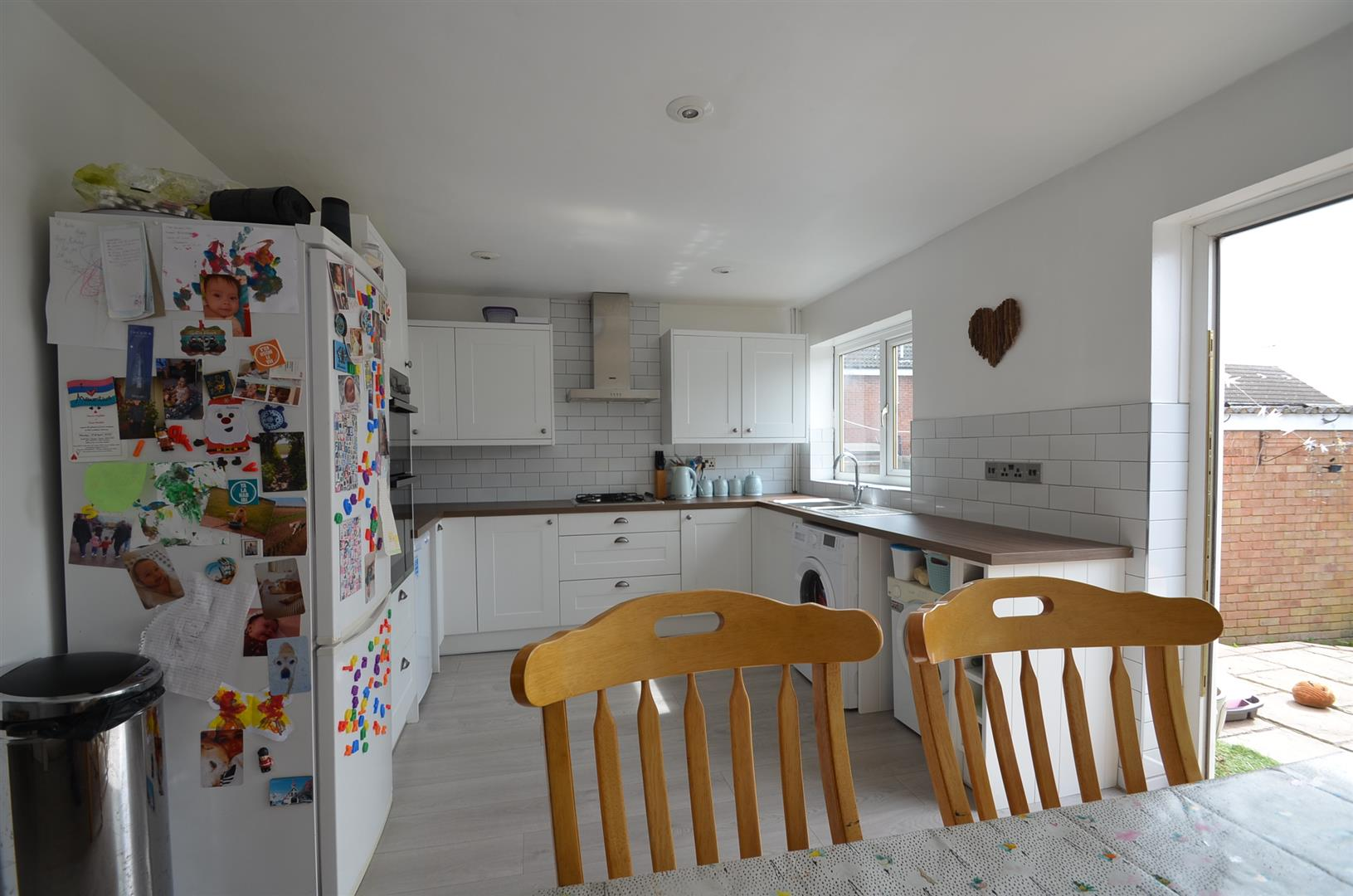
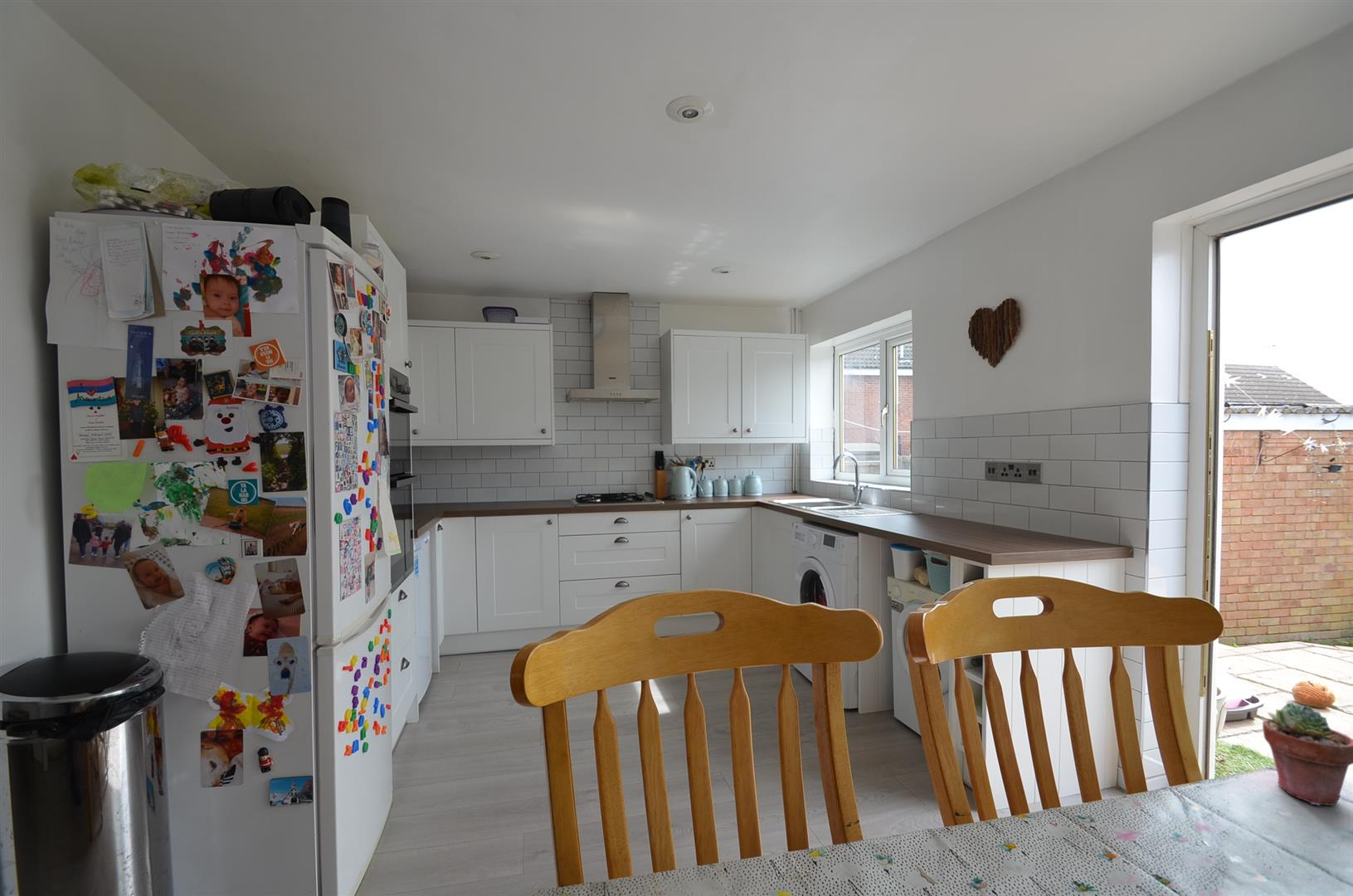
+ potted succulent (1307, 749)
